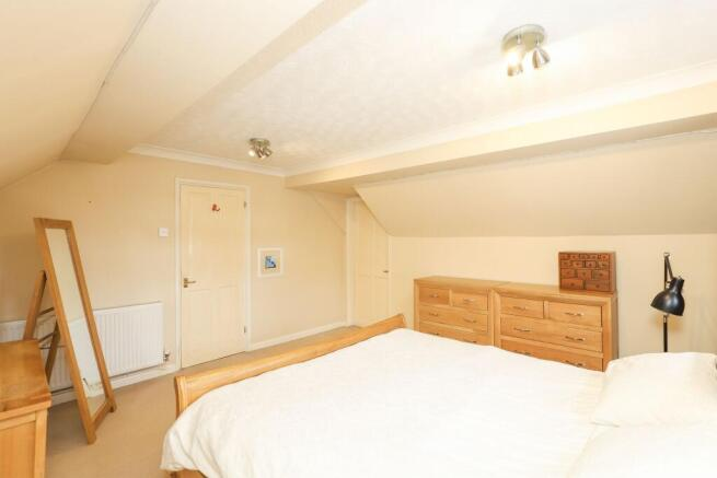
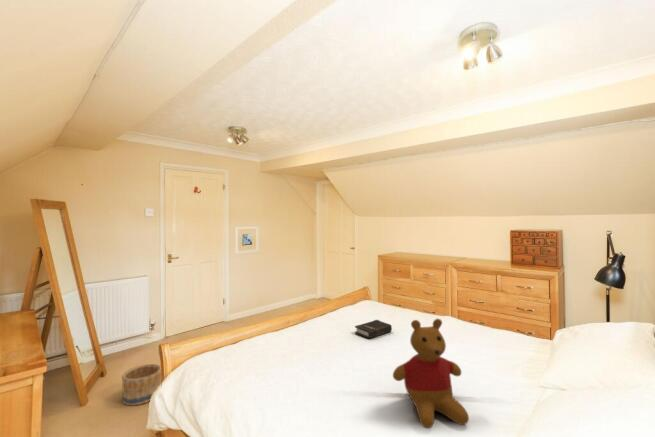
+ basket (142, 383)
+ teddy bear (432, 367)
+ hardback book (373, 328)
